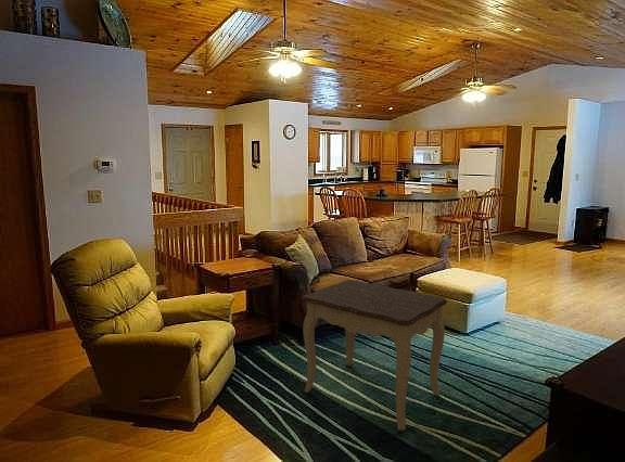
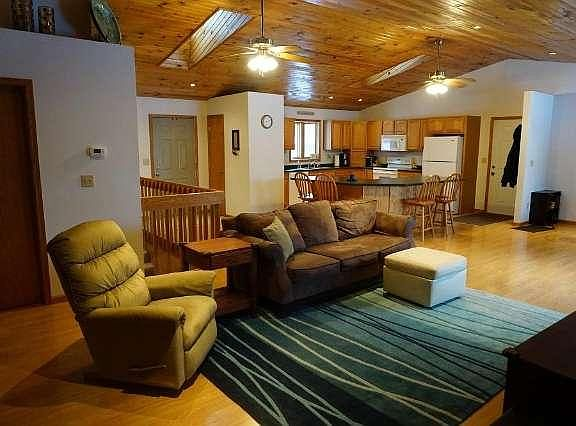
- side table (372, 335)
